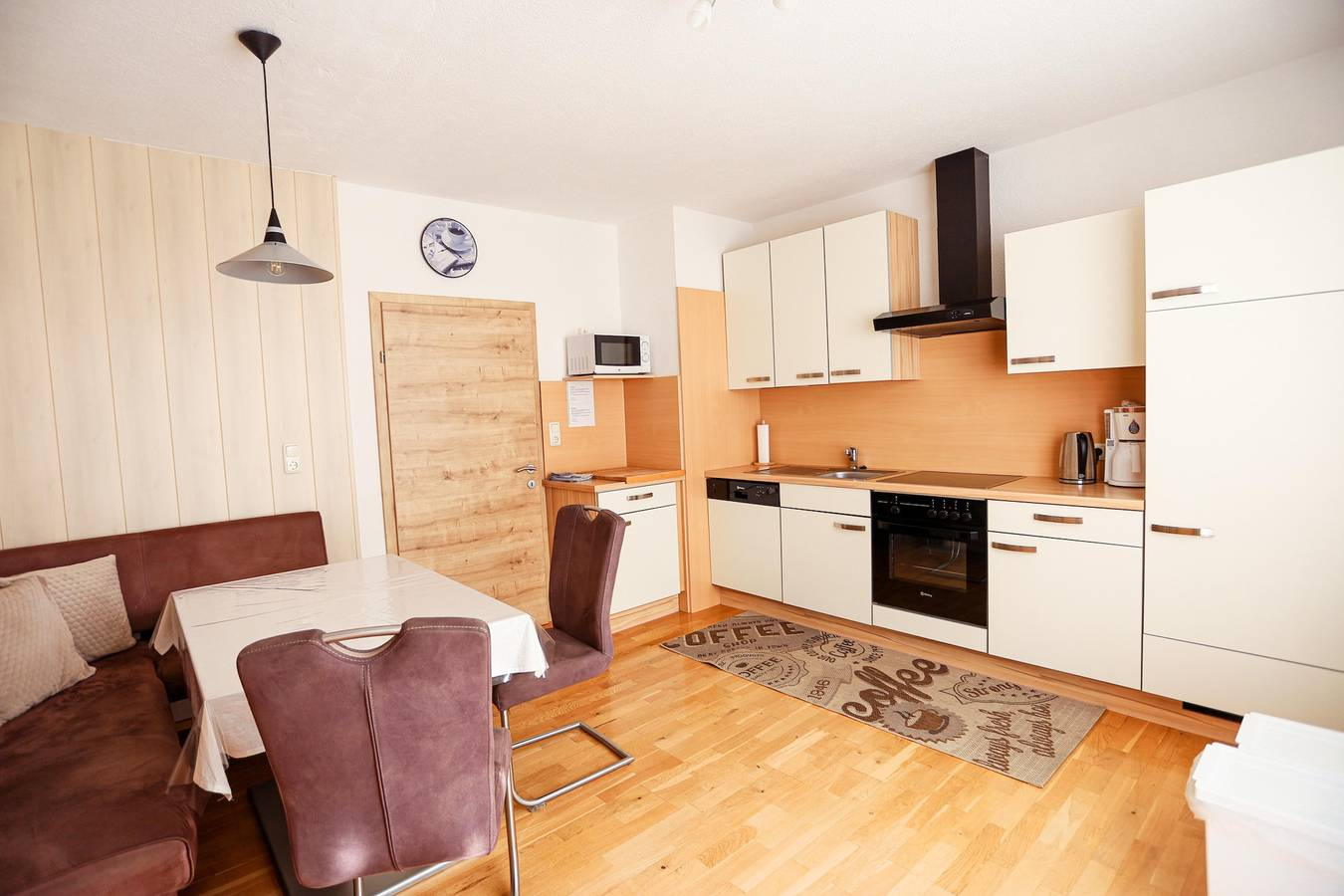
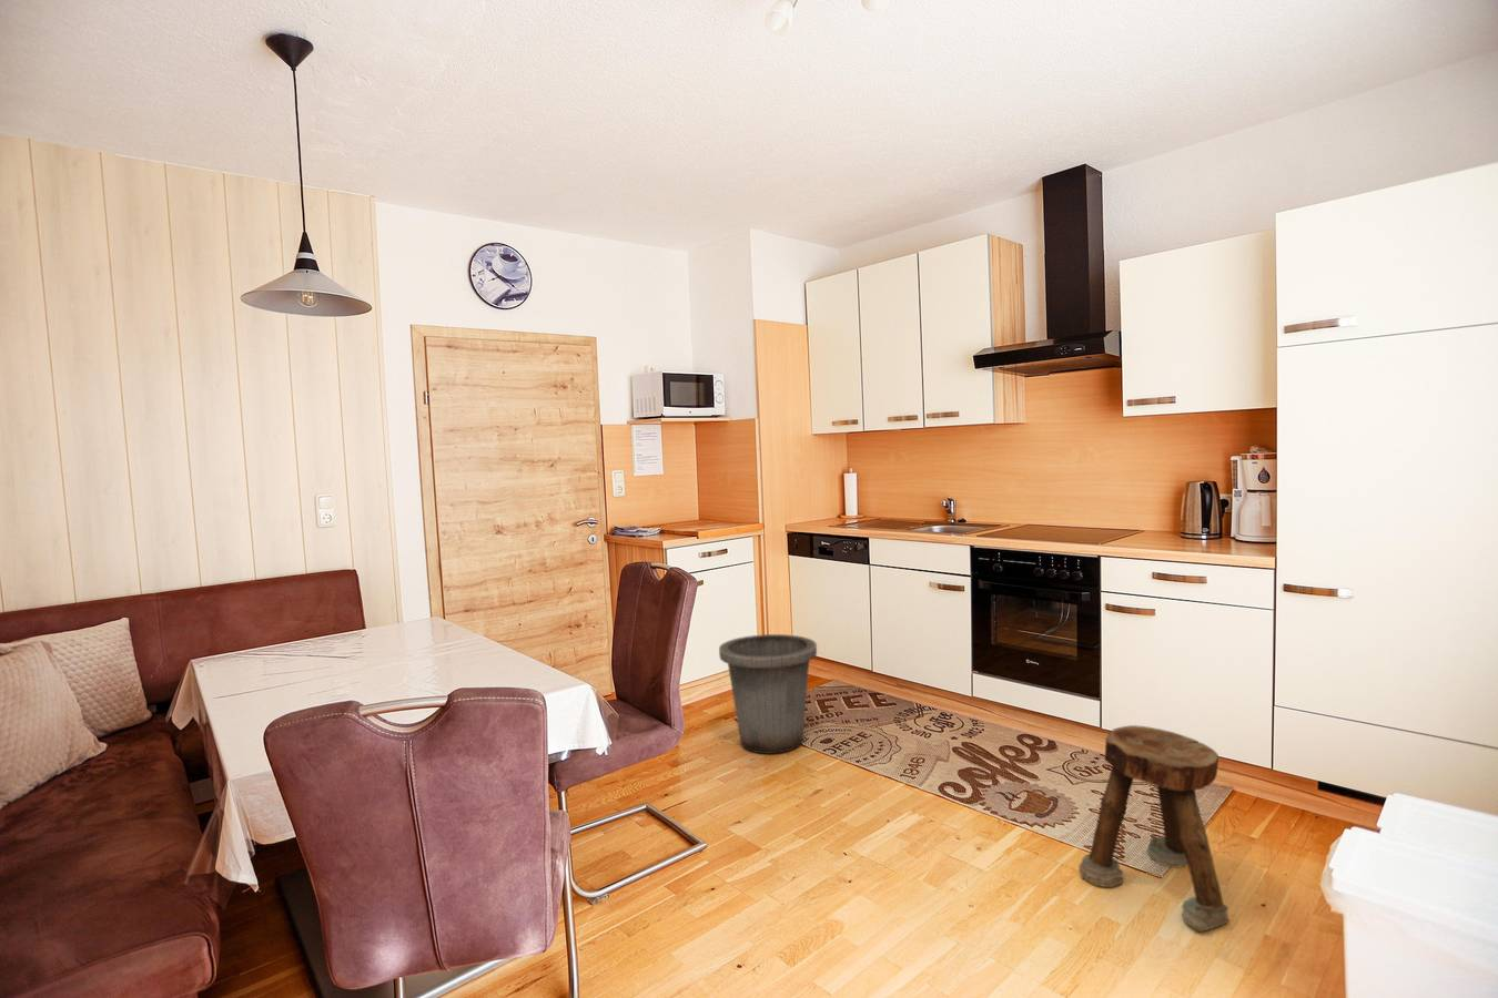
+ trash can (769, 693)
+ stool (1165, 814)
